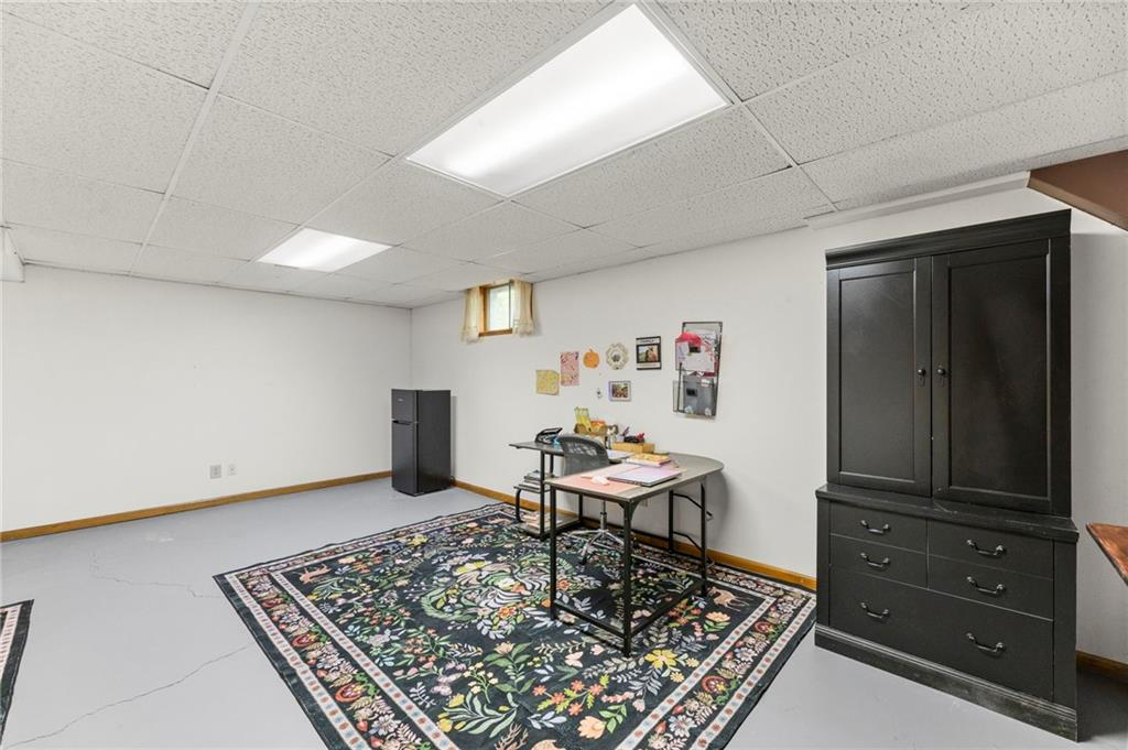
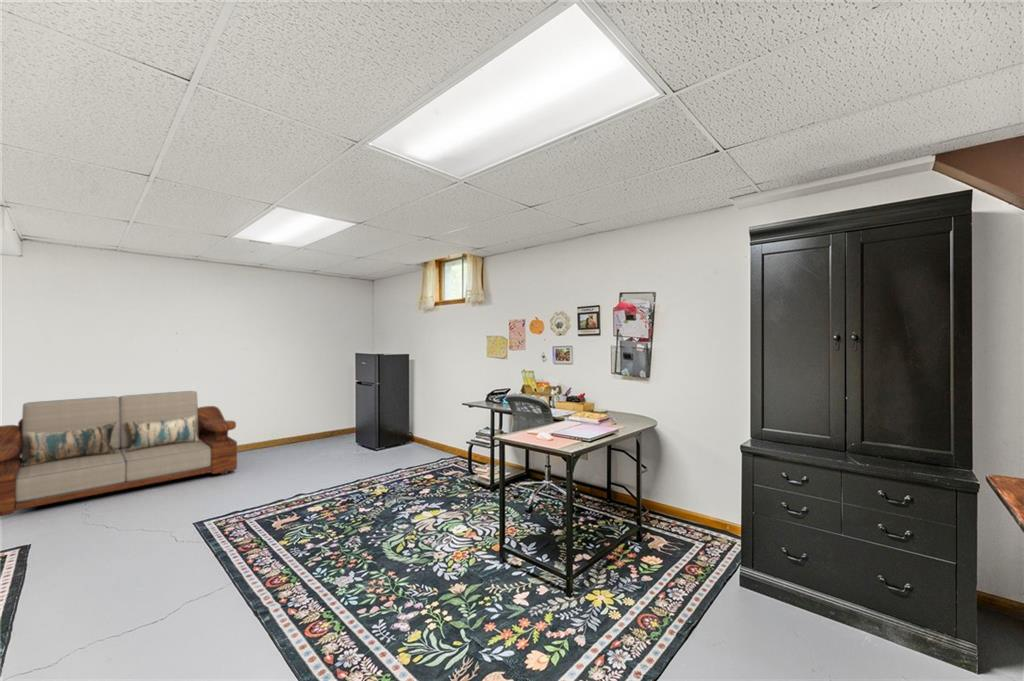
+ sofa (121, 441)
